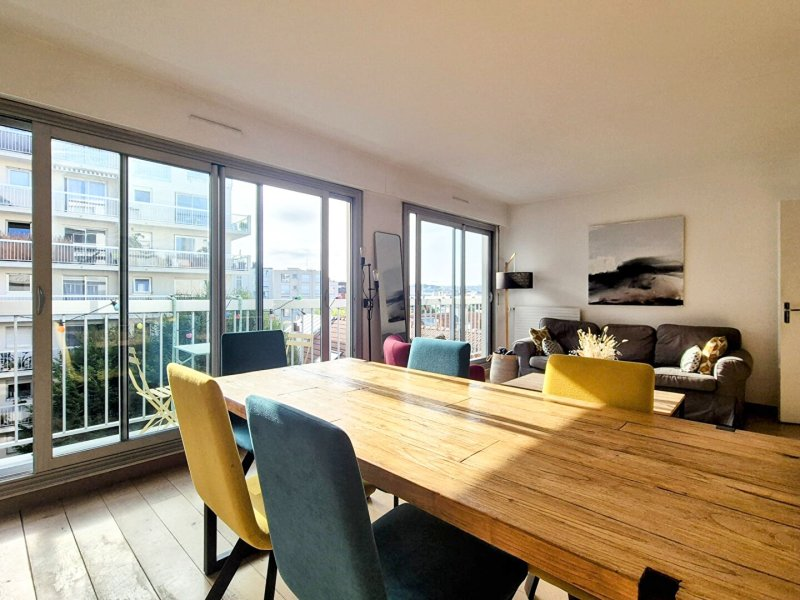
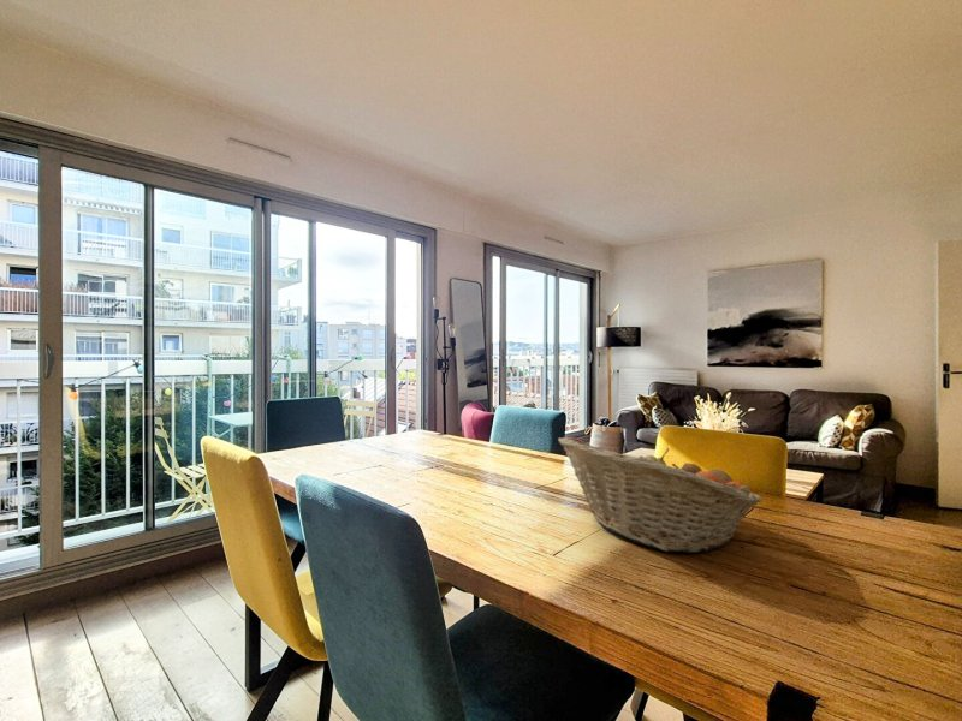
+ fruit basket (648, 482)
